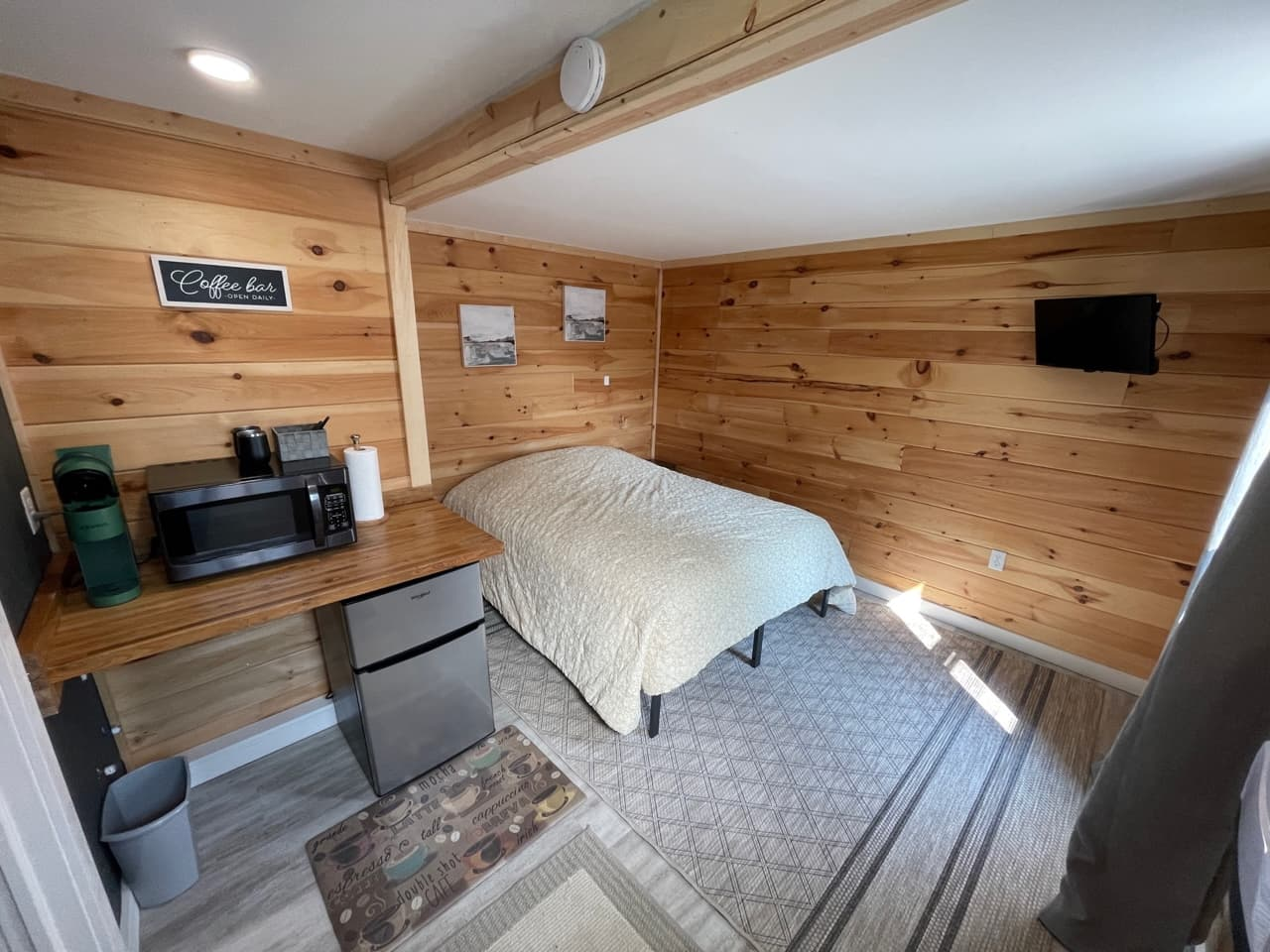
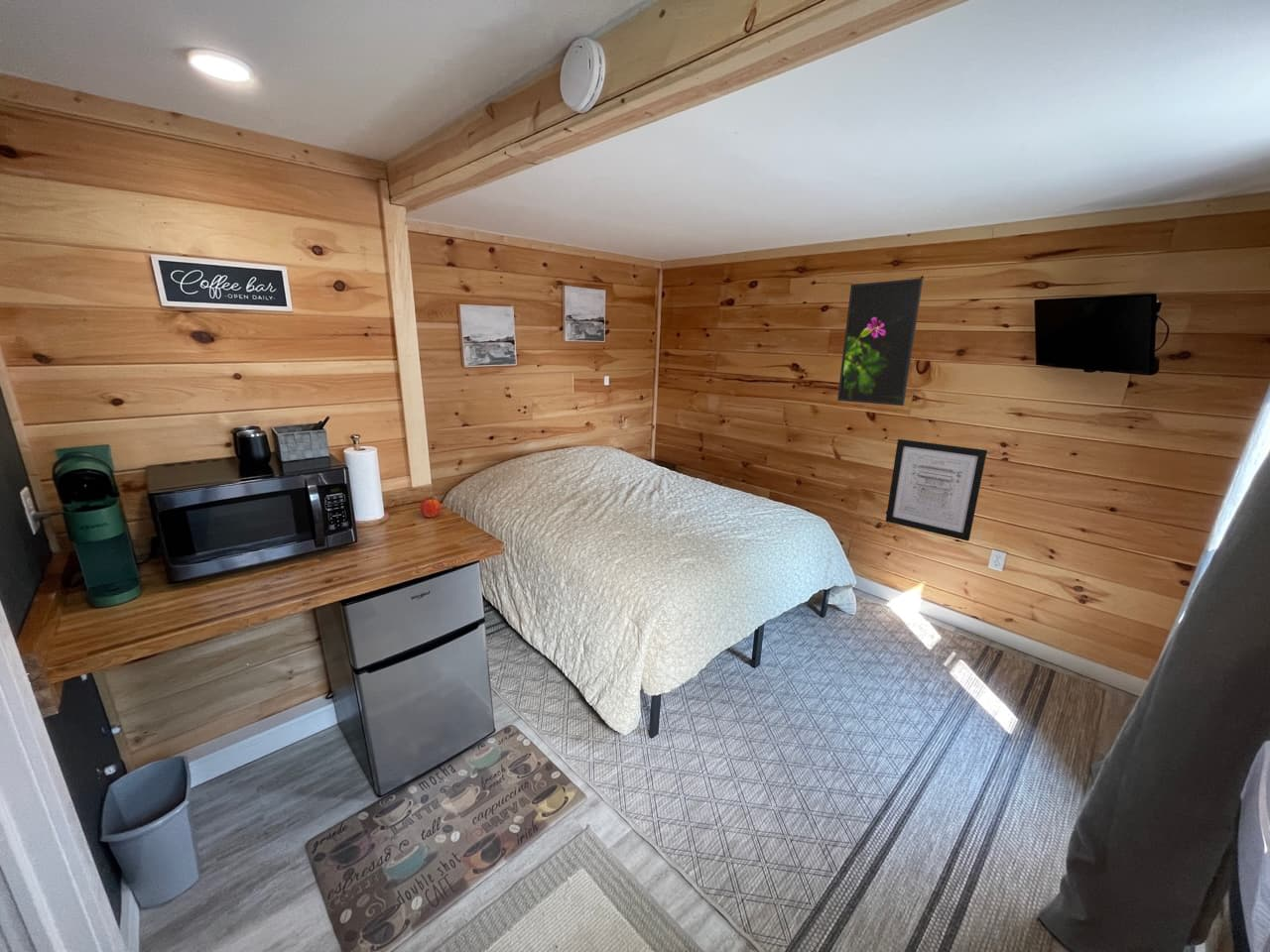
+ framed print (876, 344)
+ wall art (932, 488)
+ fruit (430, 506)
